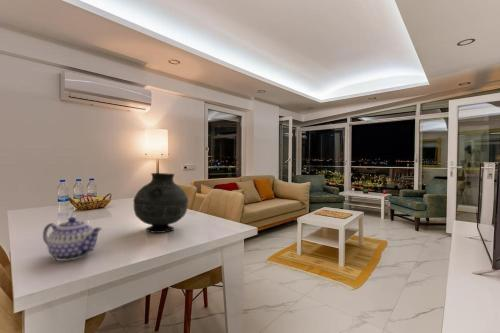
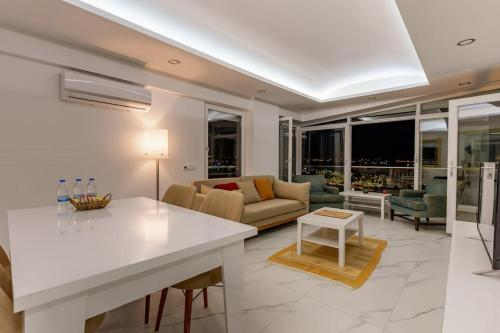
- teapot (72, 236)
- vase (161, 201)
